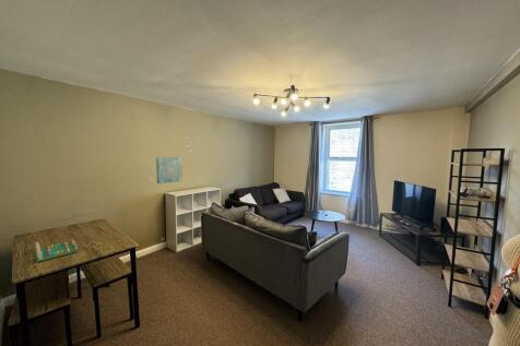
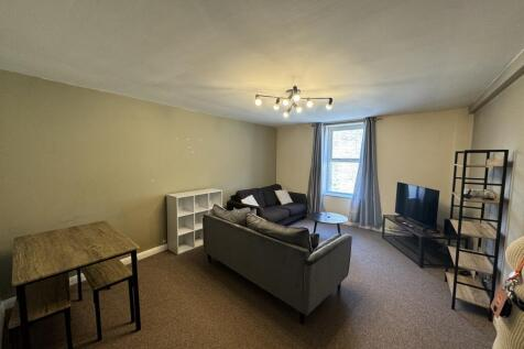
- wall art (169, 169)
- board game (57, 247)
